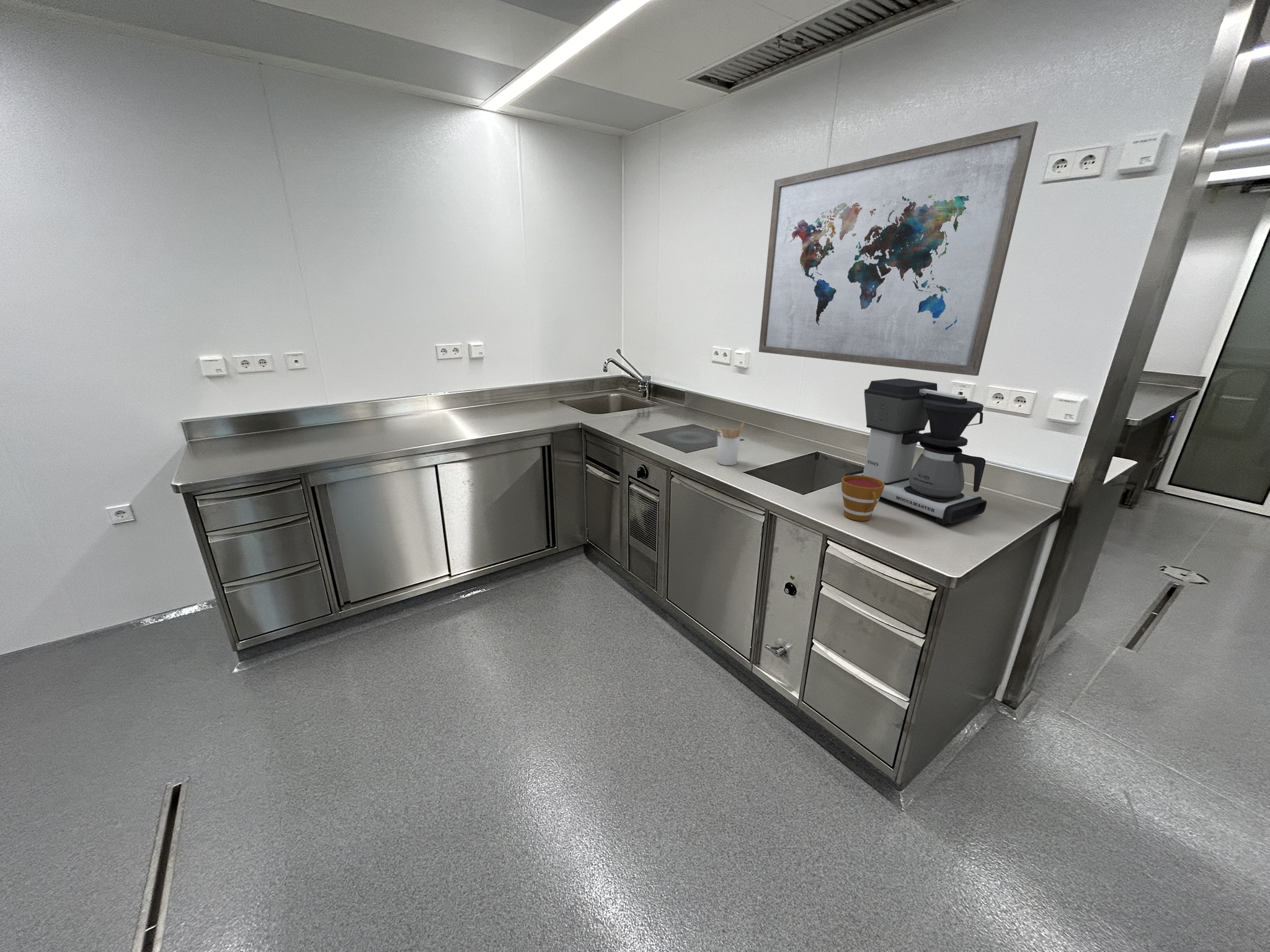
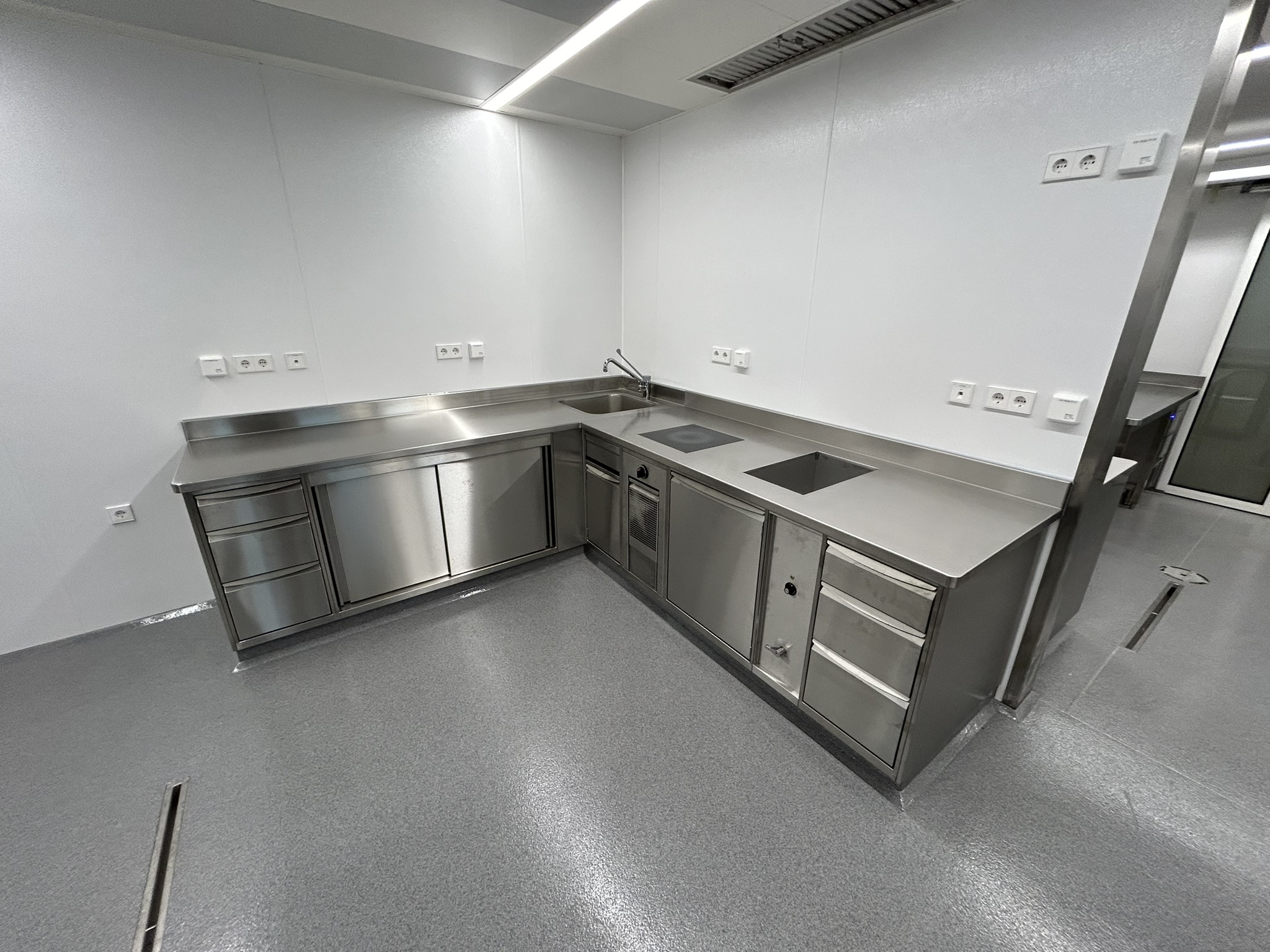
- wall art (863, 265)
- utensil holder (729, 444)
- cup (862, 500)
- coffee maker (921, 446)
